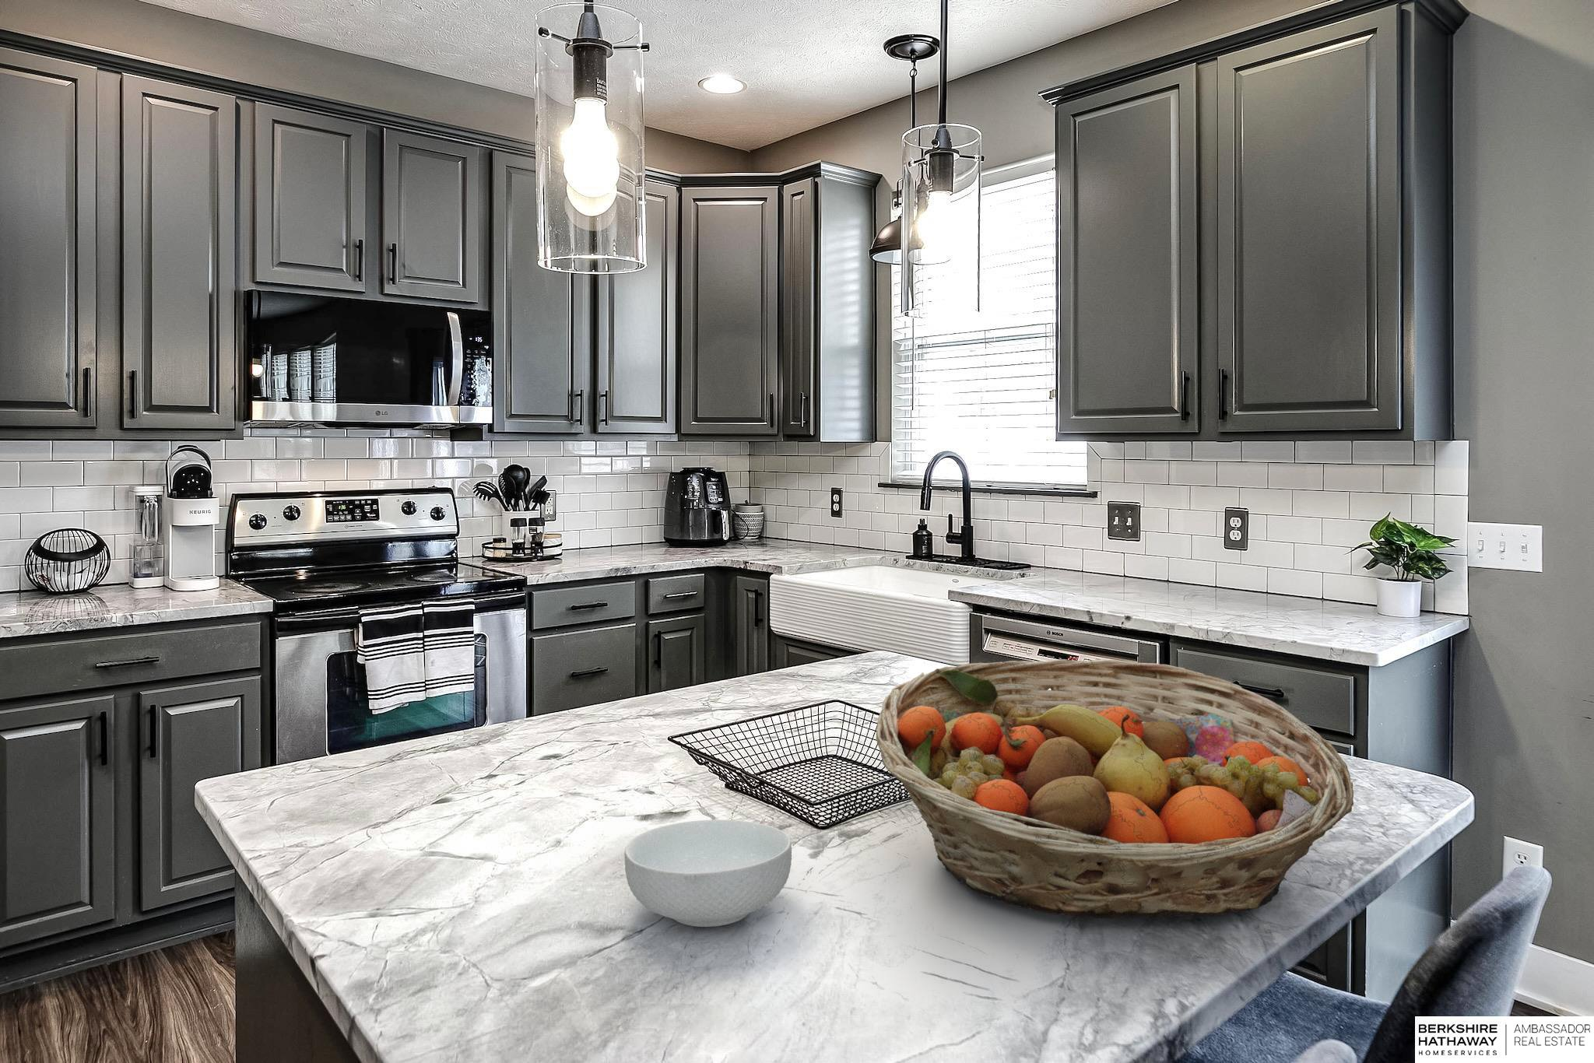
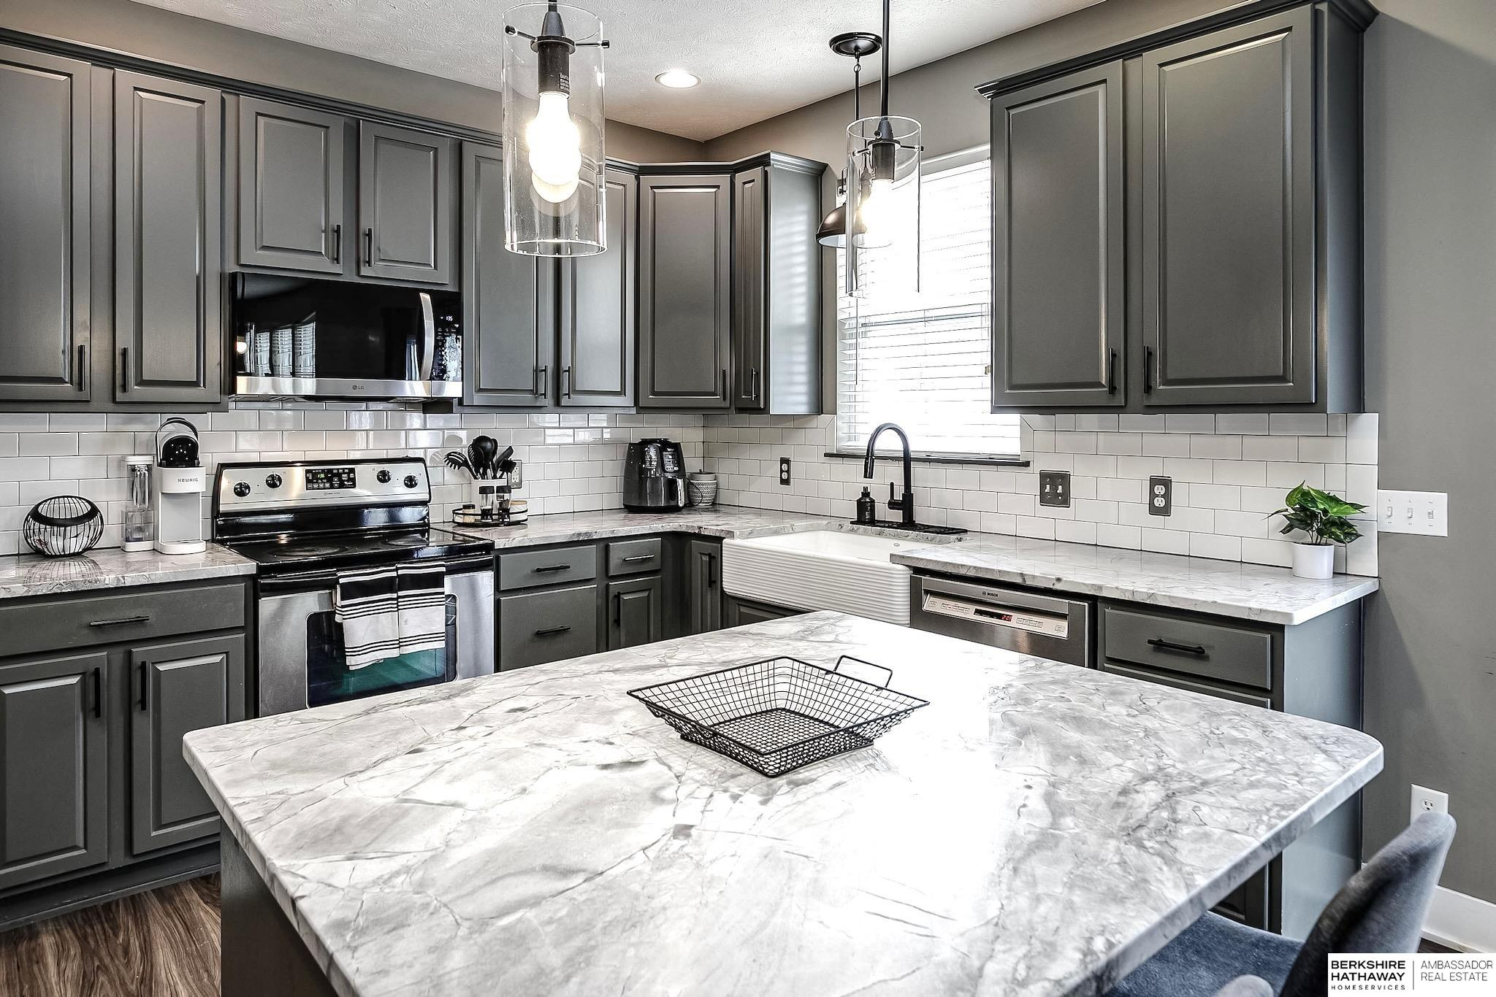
- fruit basket (1099, 772)
- cereal bowl (708, 877)
